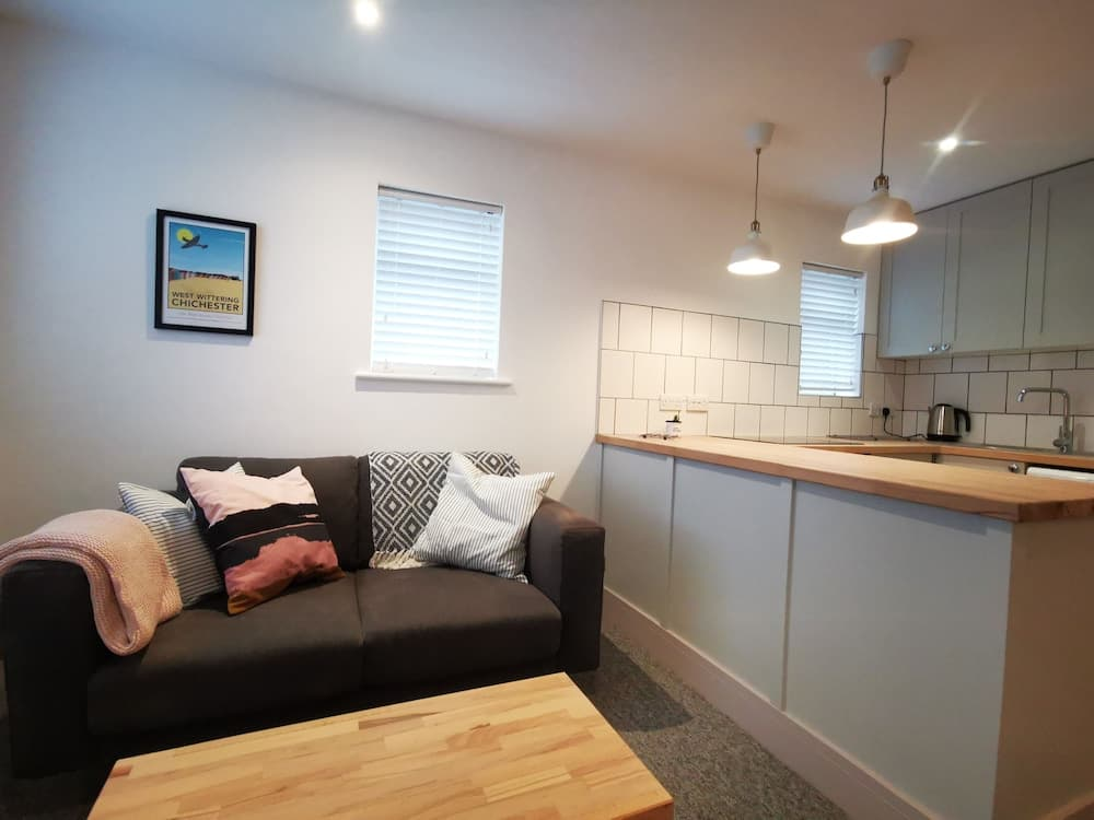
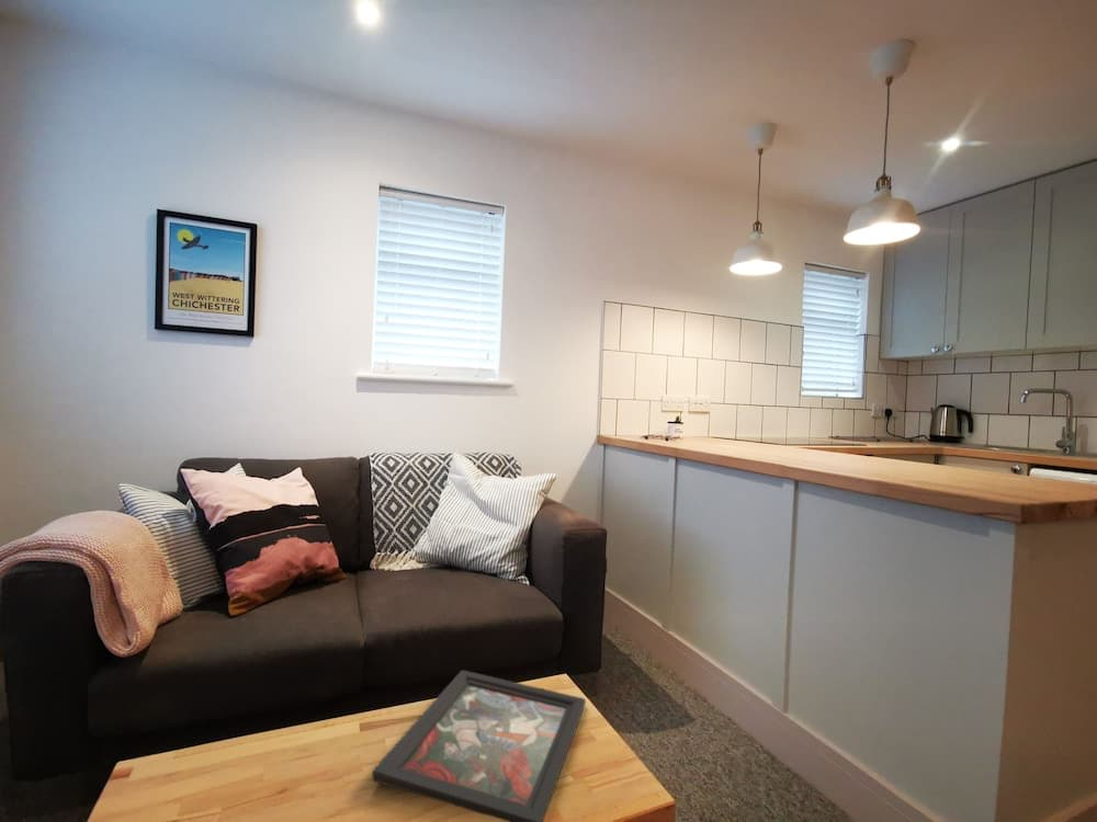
+ decorative tray (491, 734)
